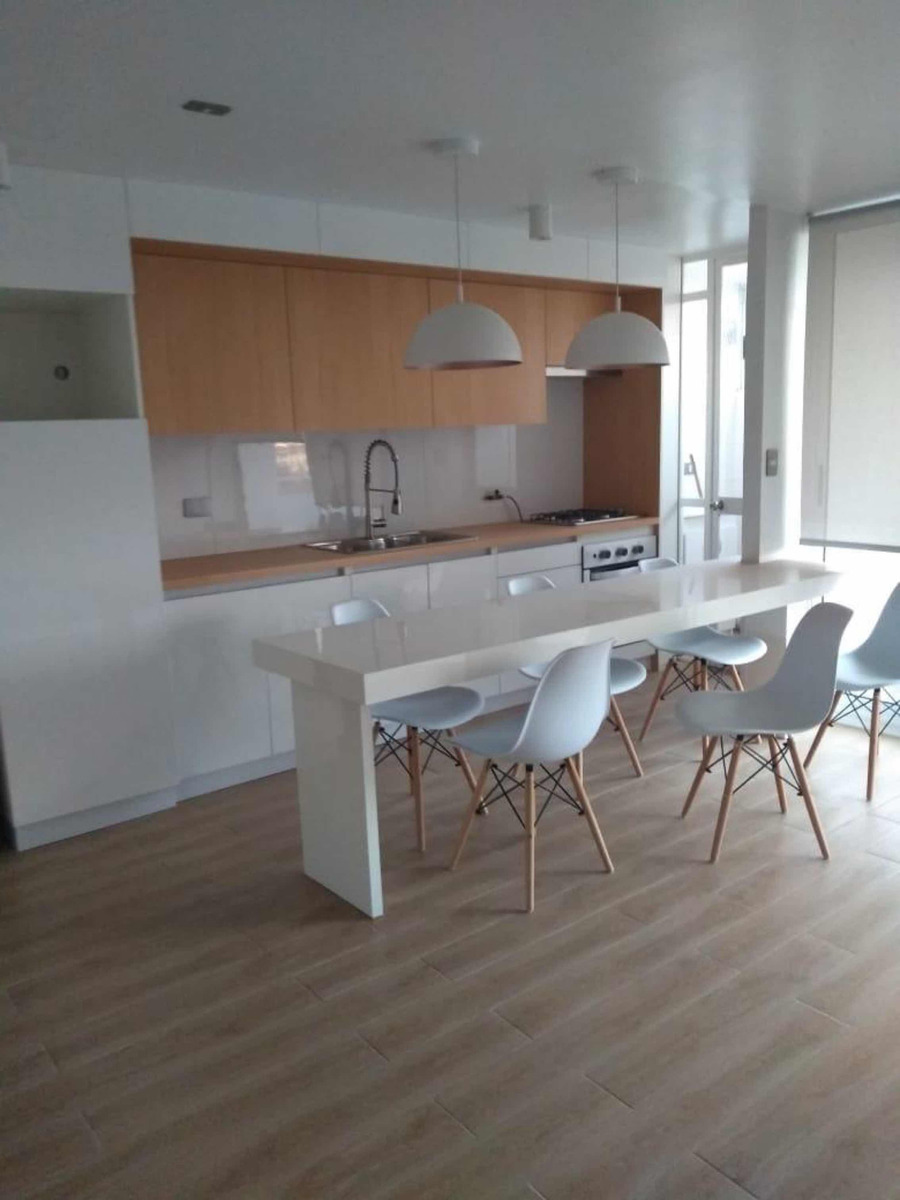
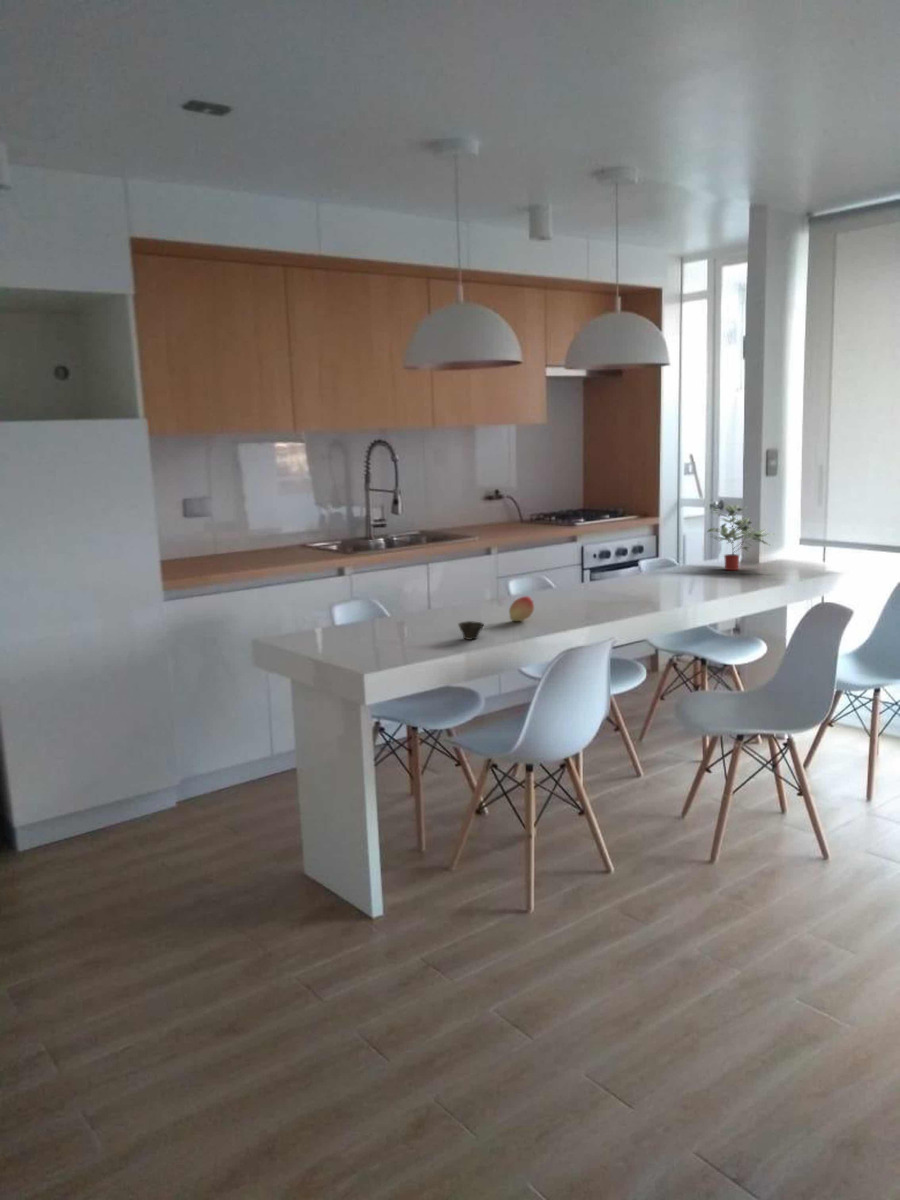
+ fruit (522, 608)
+ potted plant (740, 536)
+ cup (471, 630)
